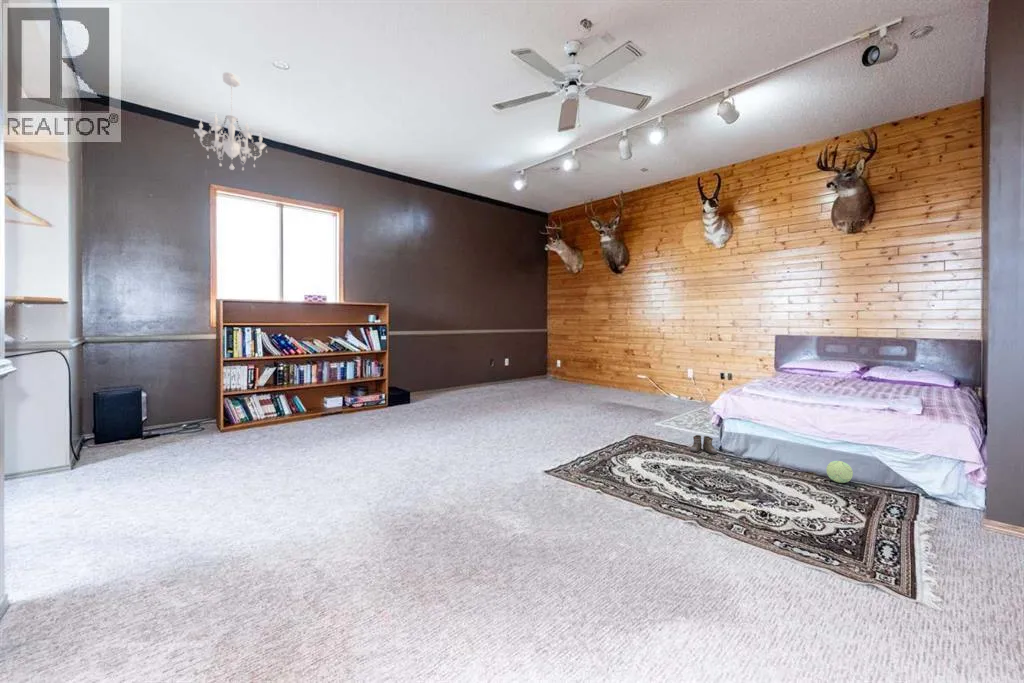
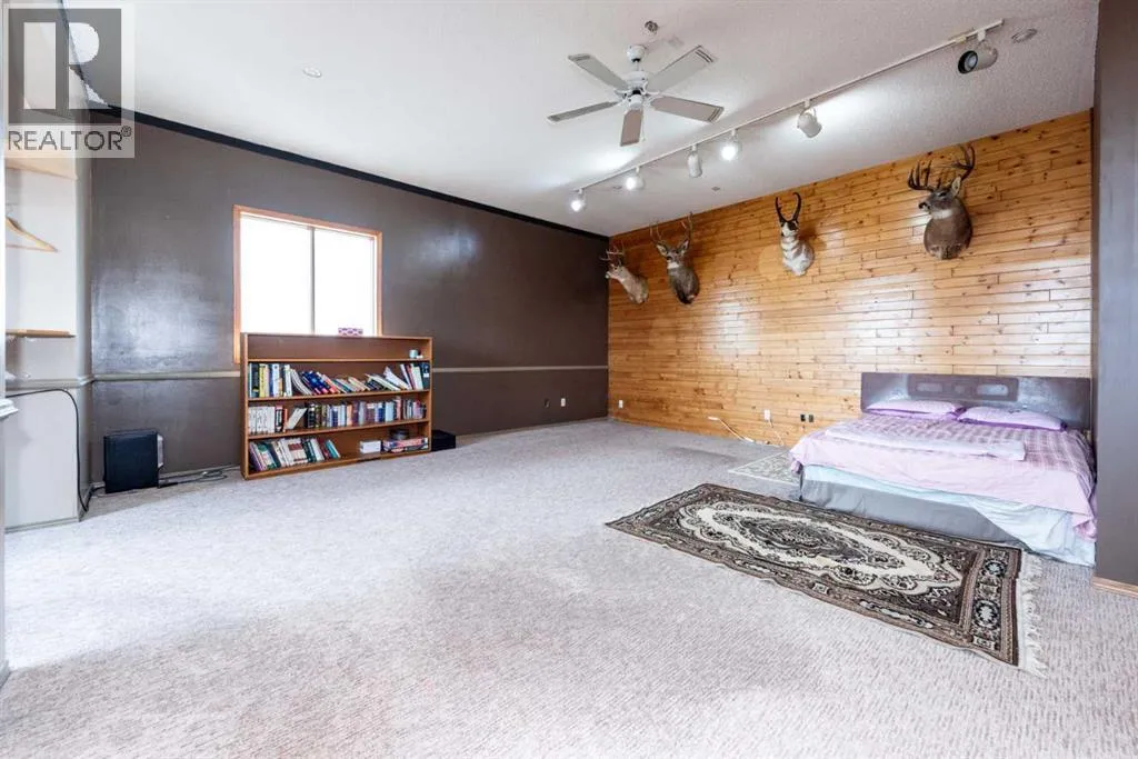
- chandelier (231, 123)
- plush toy (839, 471)
- boots (701, 443)
